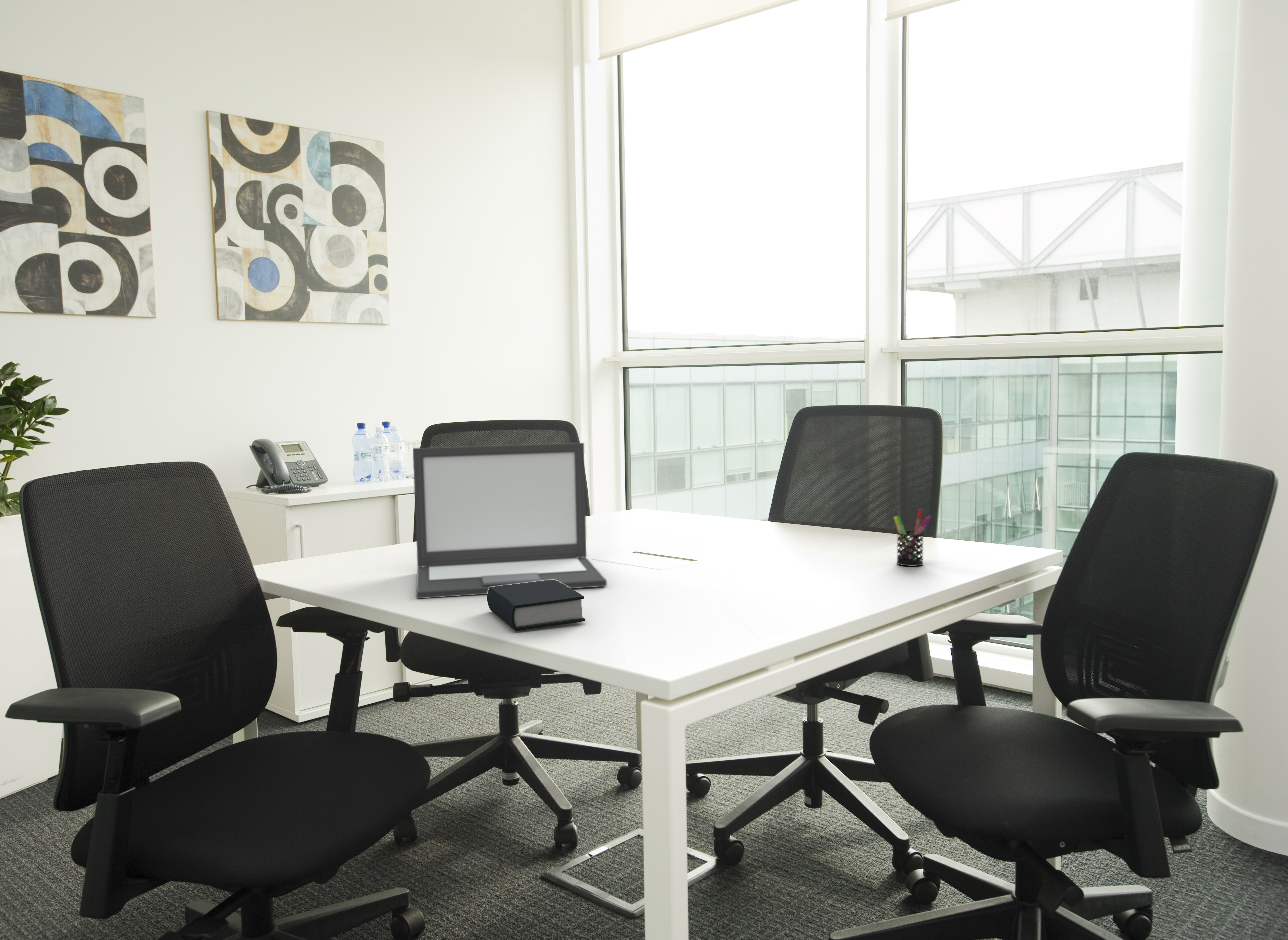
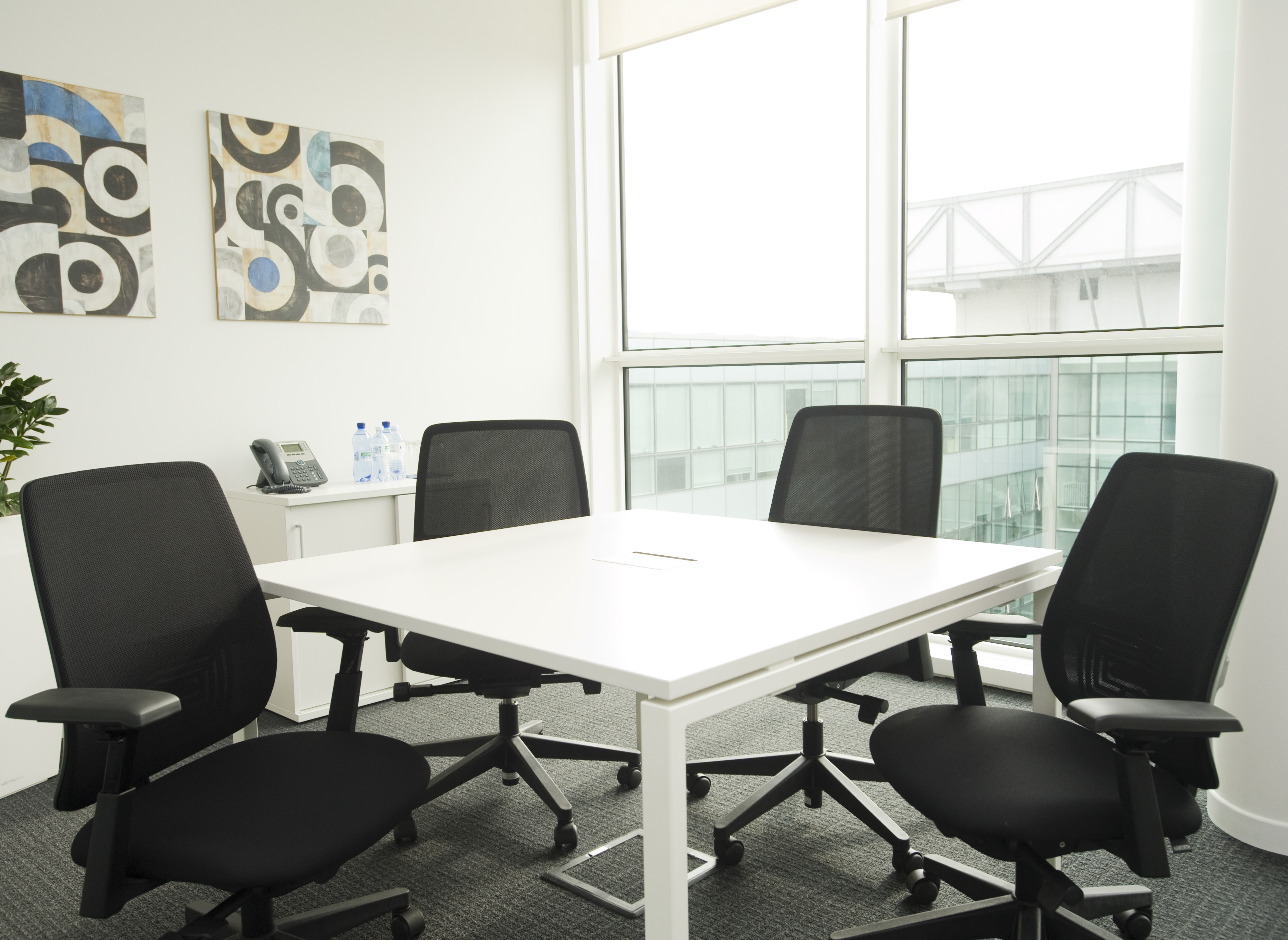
- book (535, 604)
- pen holder (909, 536)
- laptop (506, 514)
